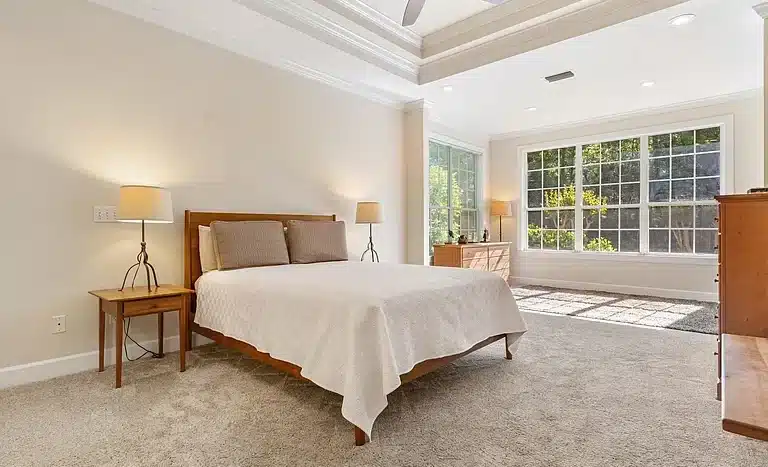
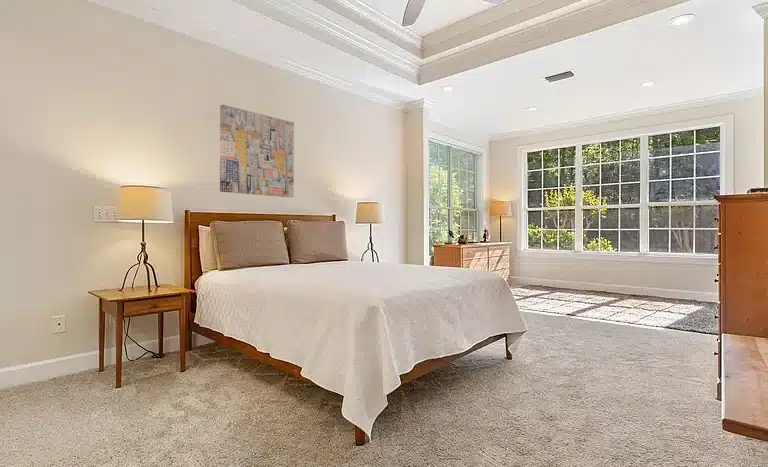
+ wall art (259, 154)
